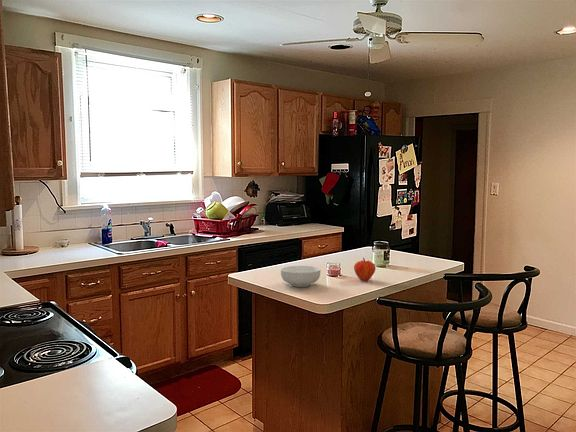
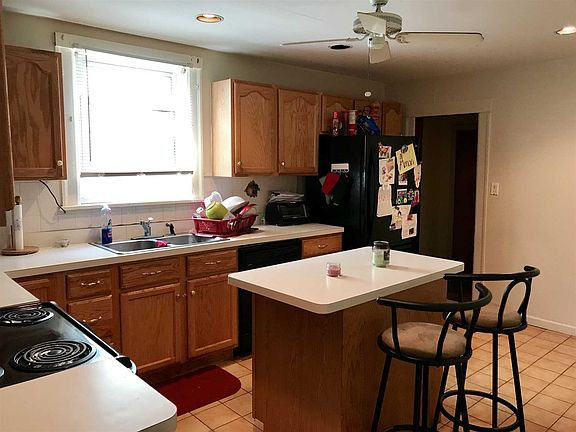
- fruit (364, 269)
- cereal bowl (300, 276)
